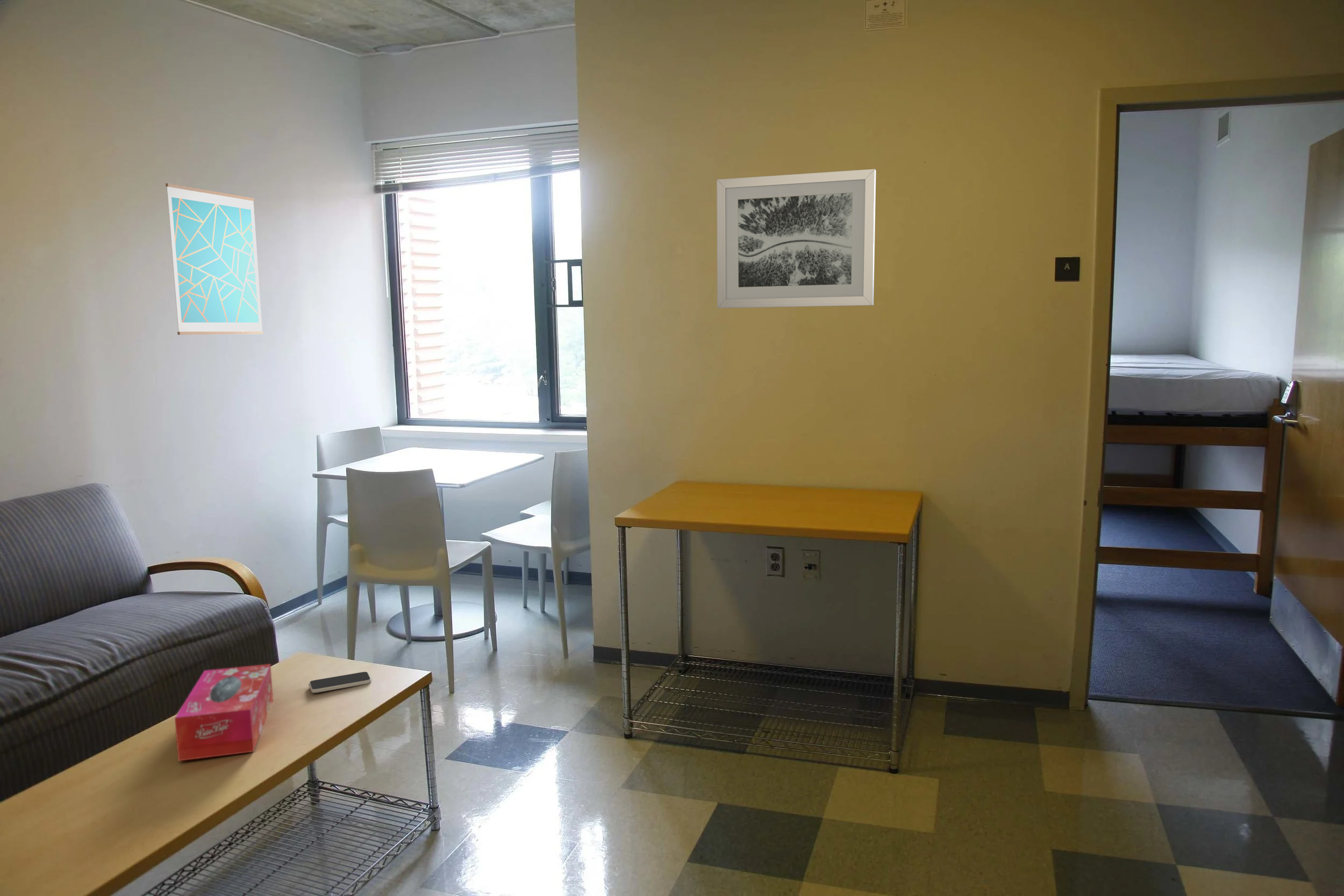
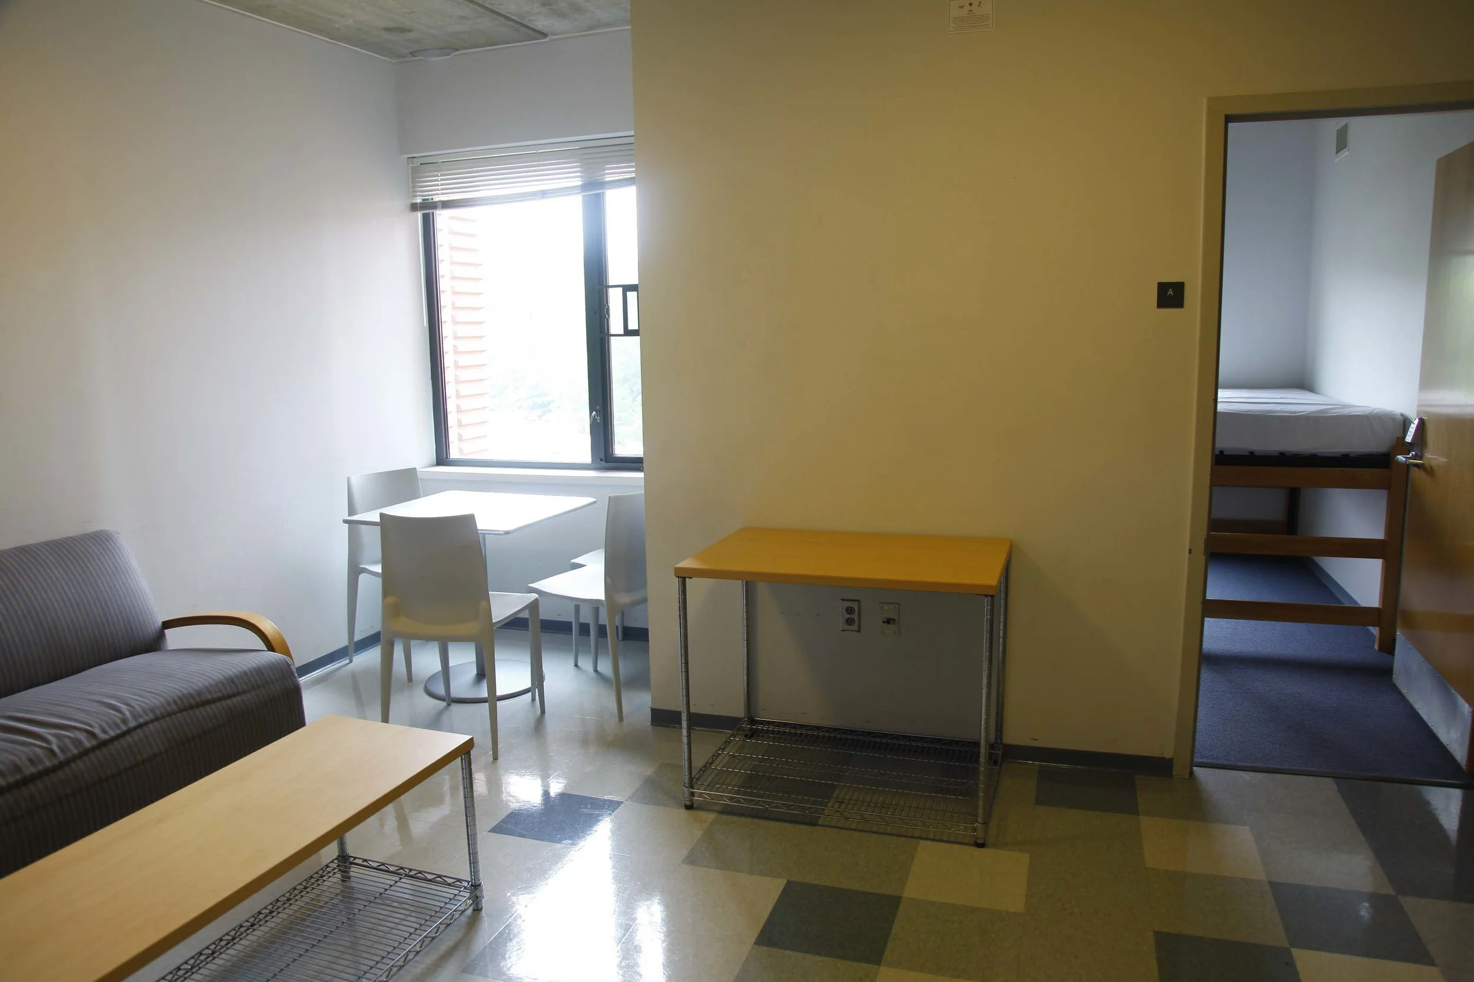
- wall art (217, 263)
- wall art (793, 241)
- smartphone (340, 682)
- tissue box (227, 709)
